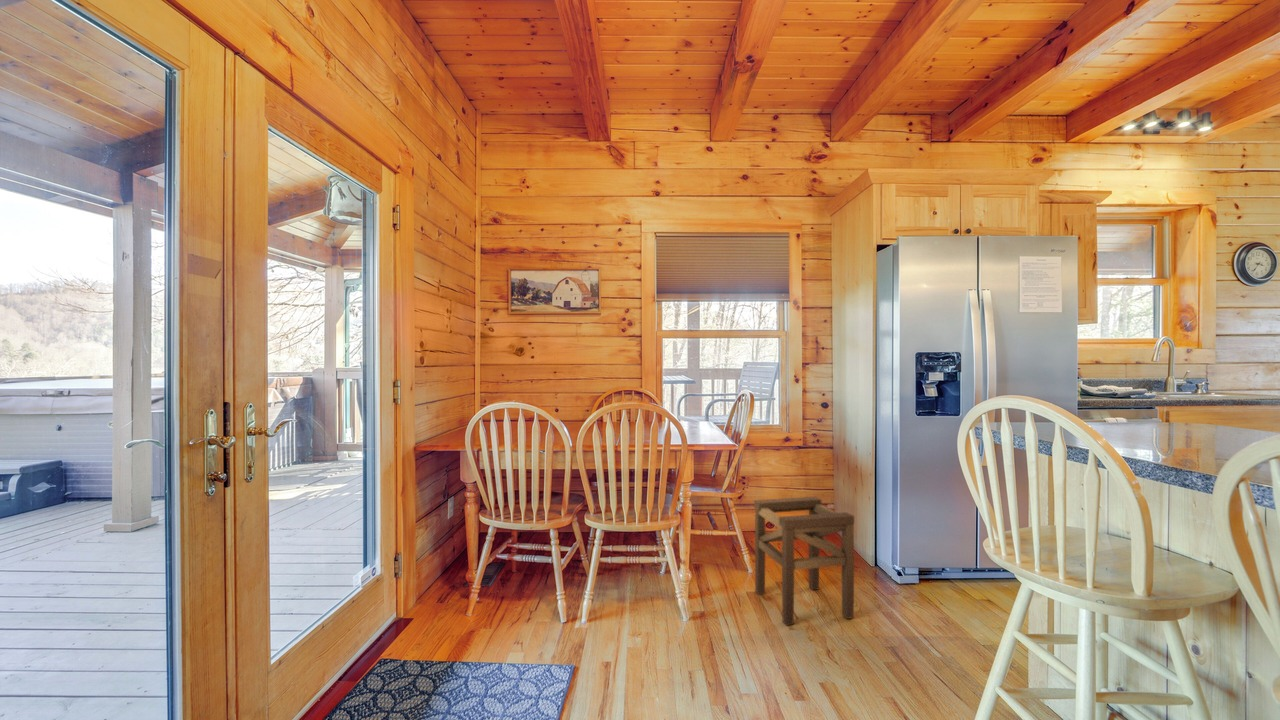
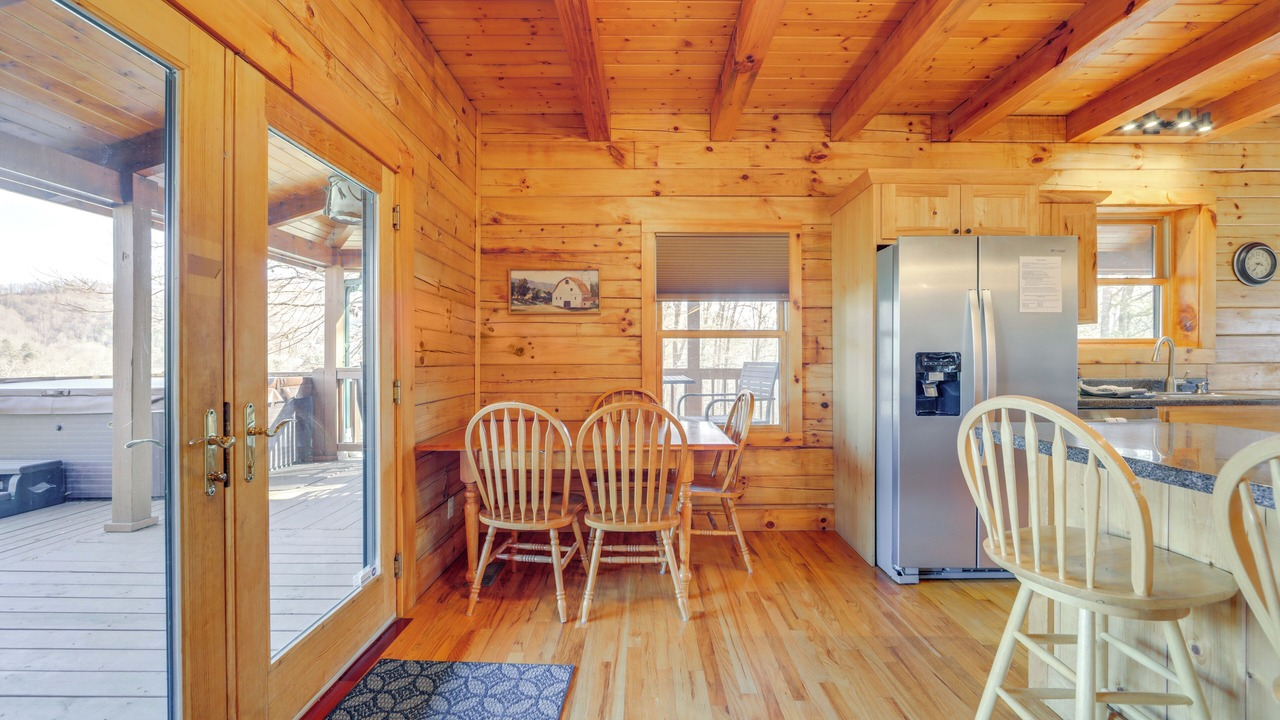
- stool (801, 558)
